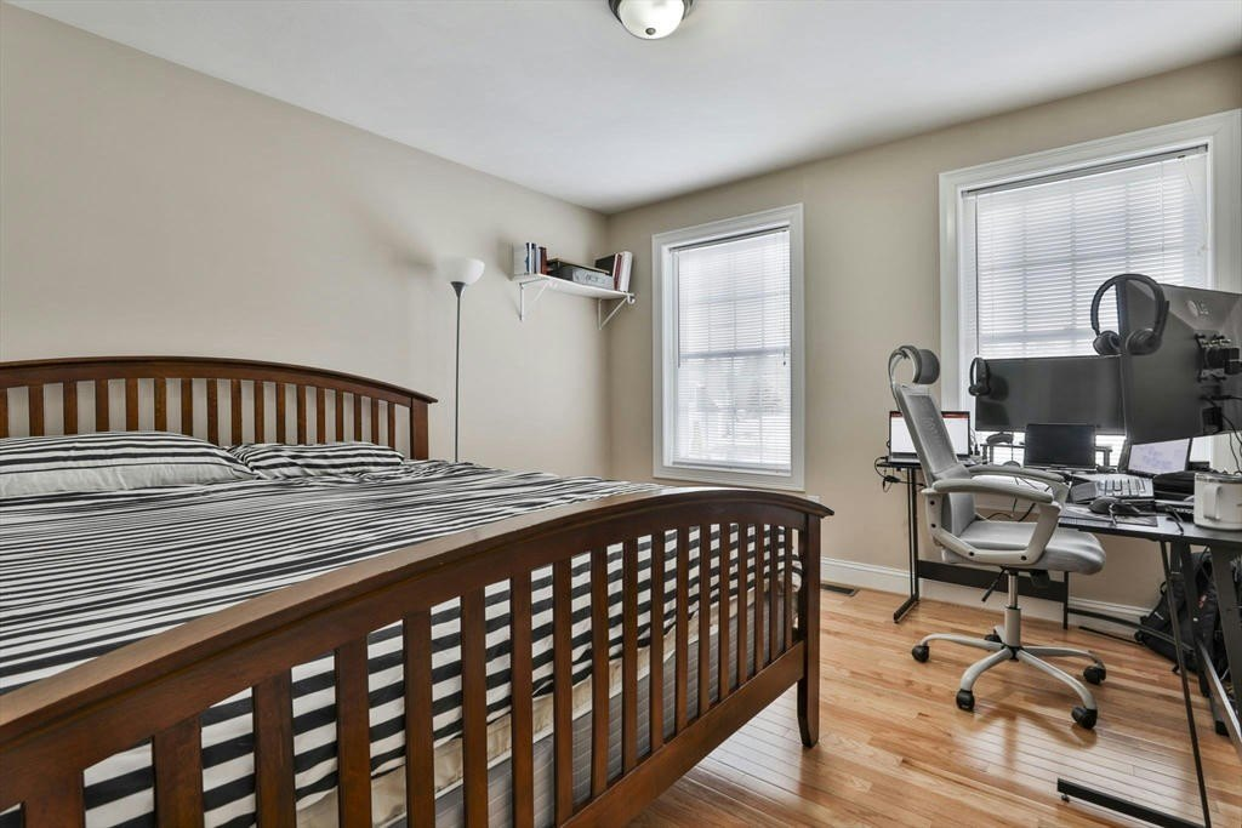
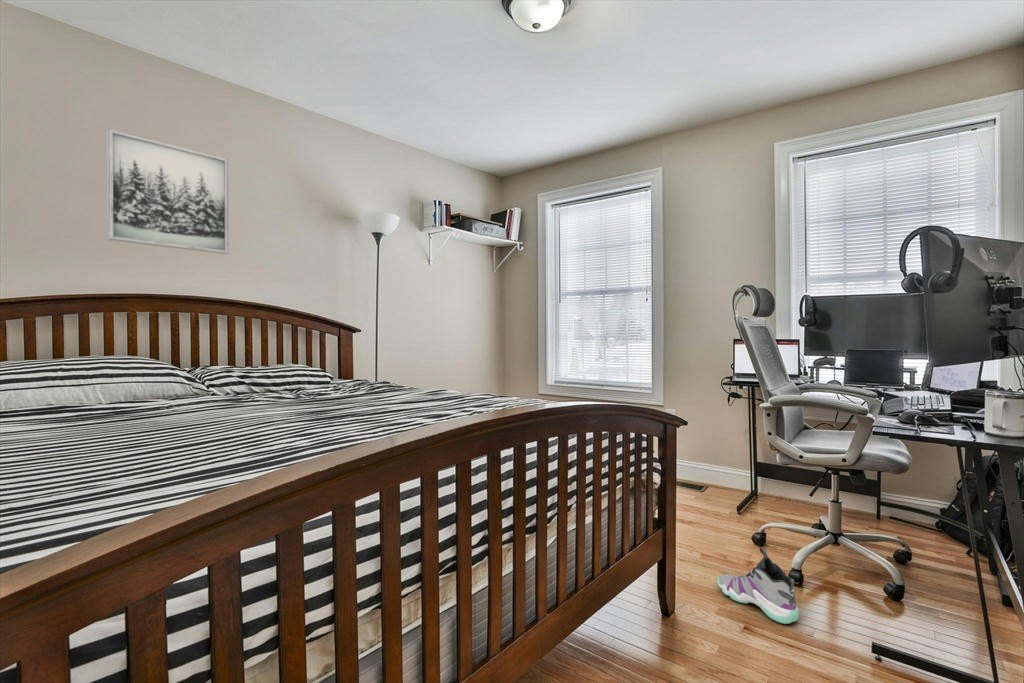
+ wall art (172, 196)
+ sneaker (756, 575)
